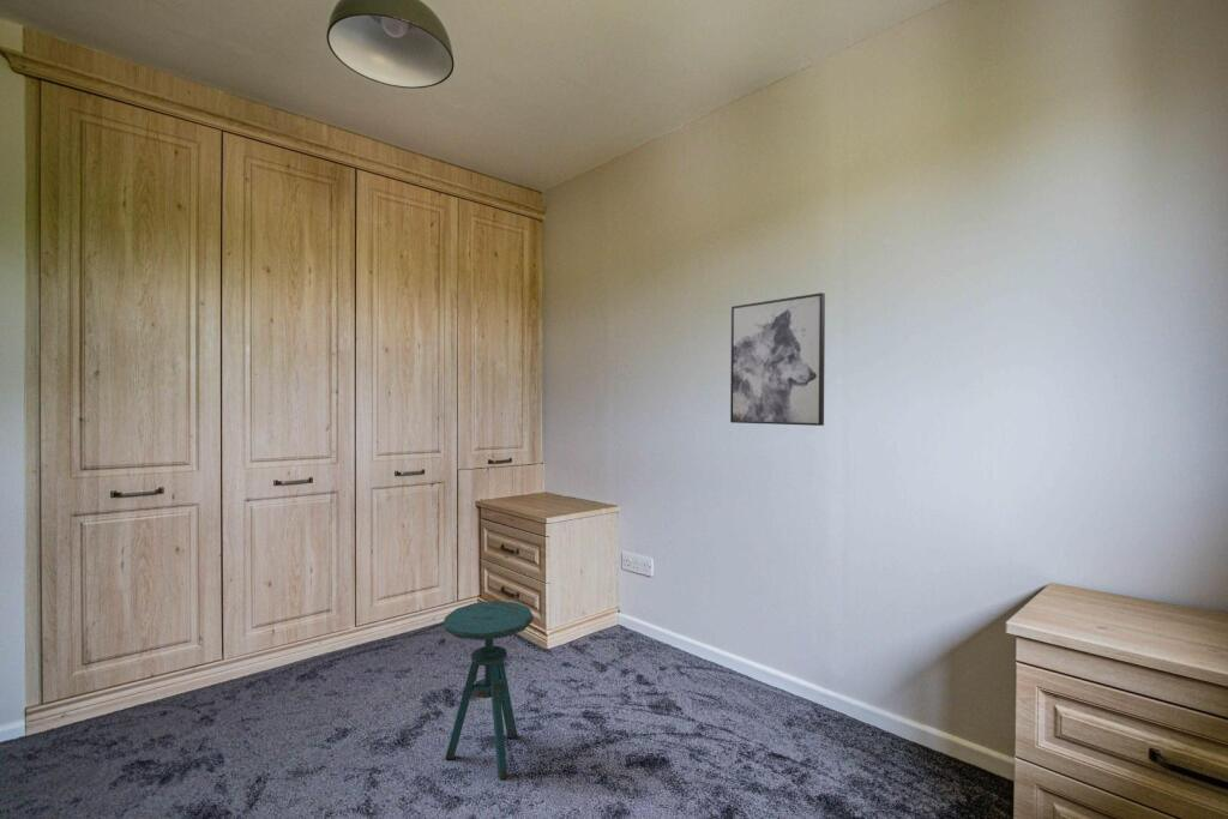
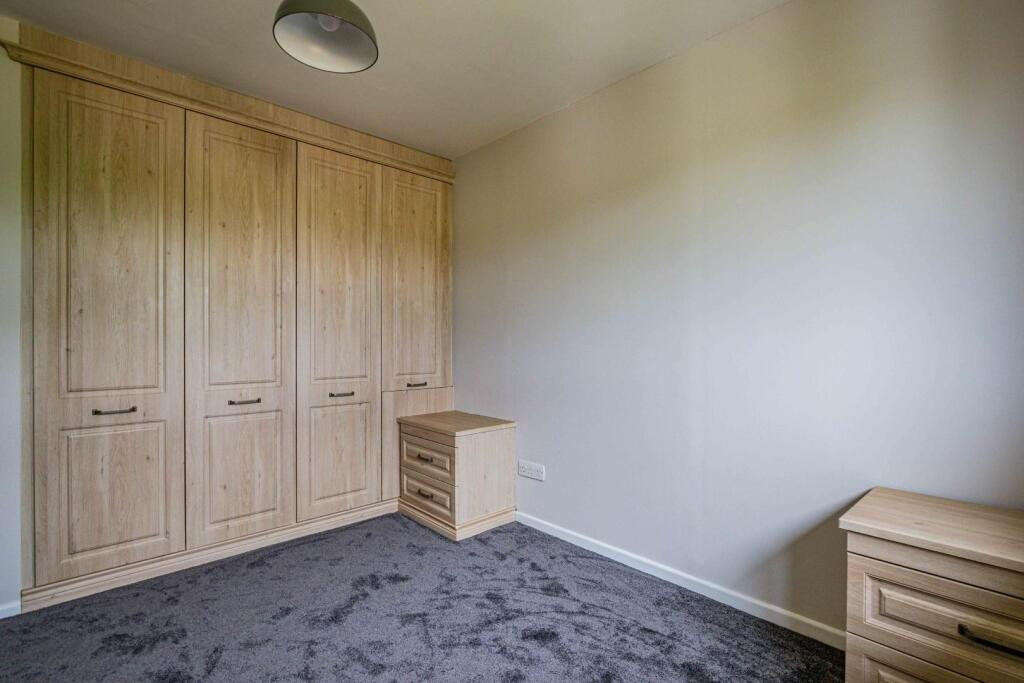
- side table (488, 686)
- wall art (775, 362)
